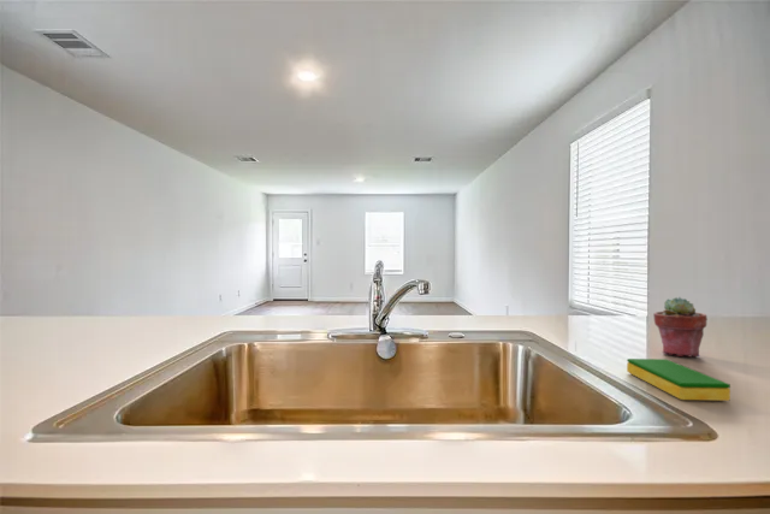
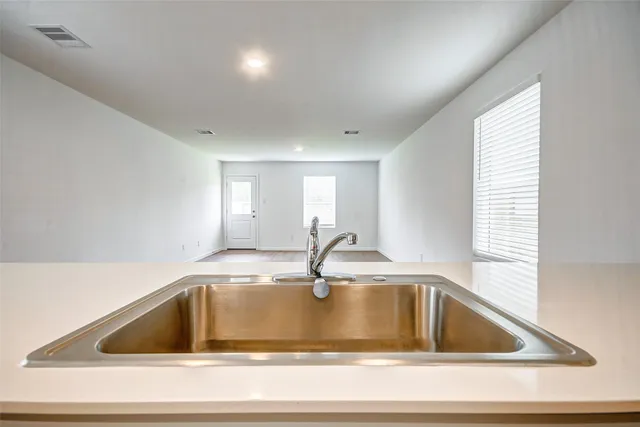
- dish sponge (673, 377)
- potted succulent (679, 325)
